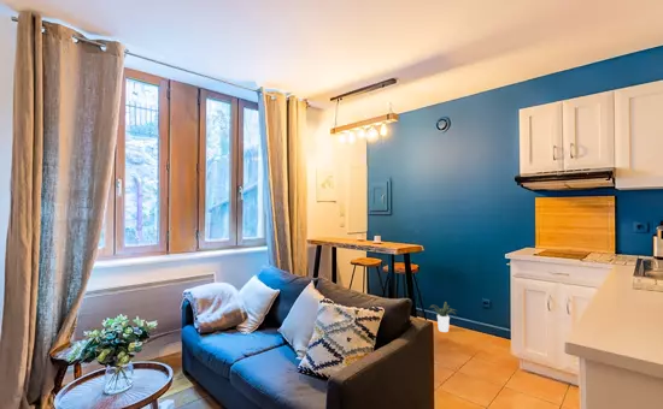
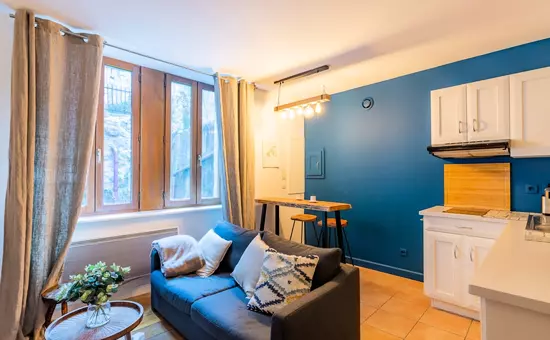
- potted plant (442, 316)
